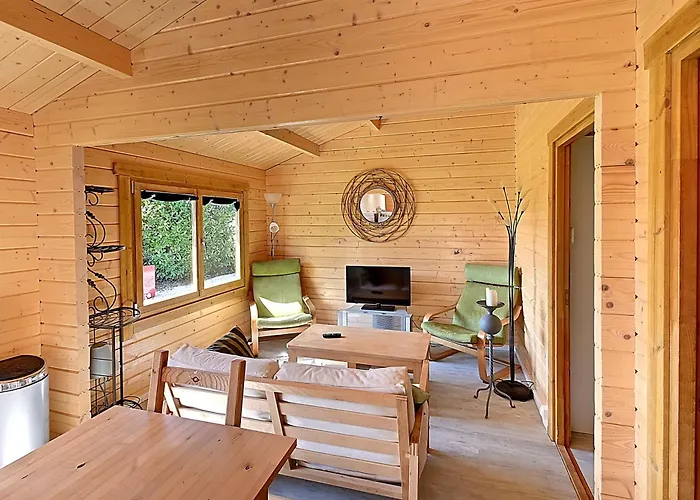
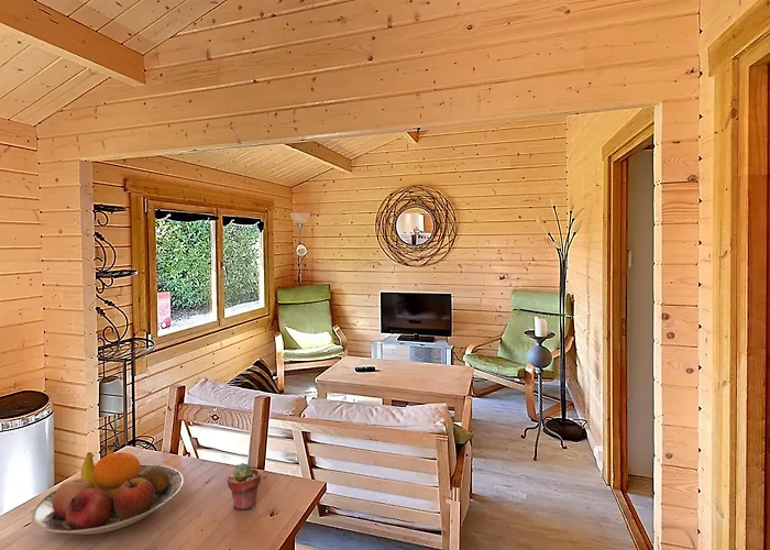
+ fruit bowl (112, 487)
+ potted succulent (244, 484)
